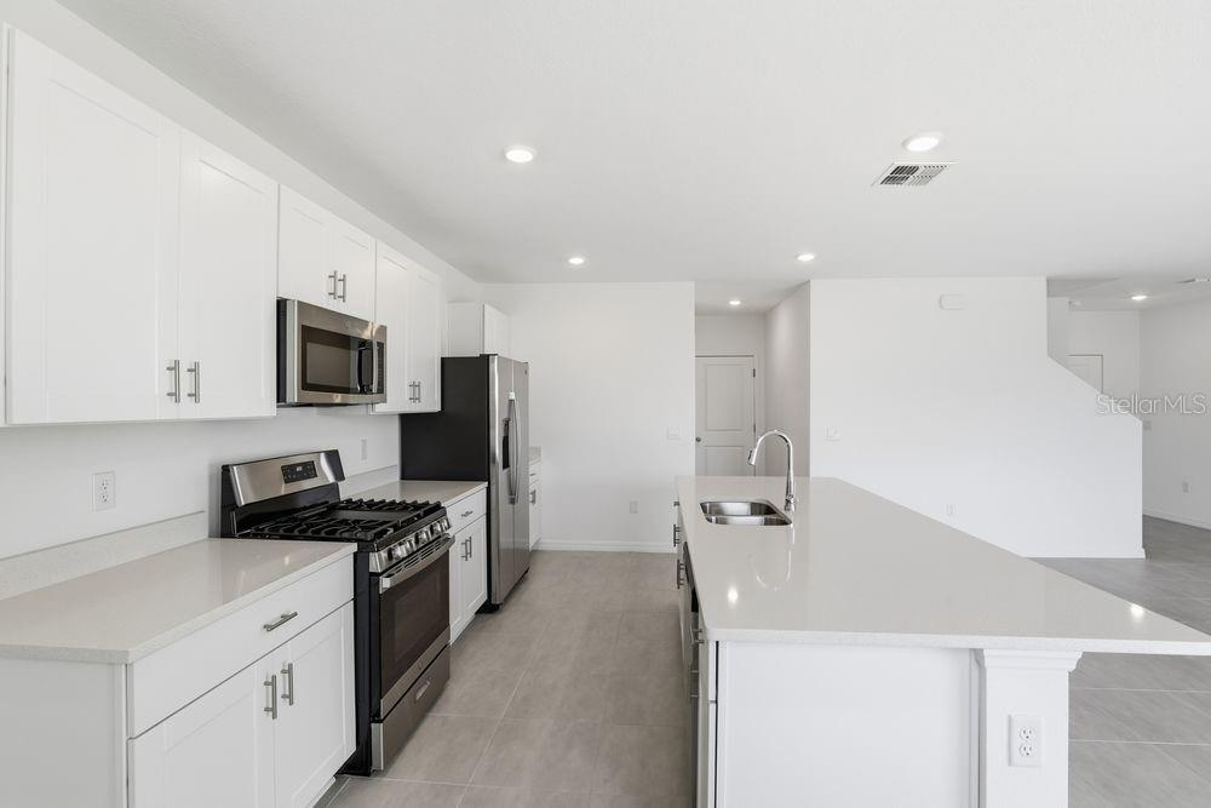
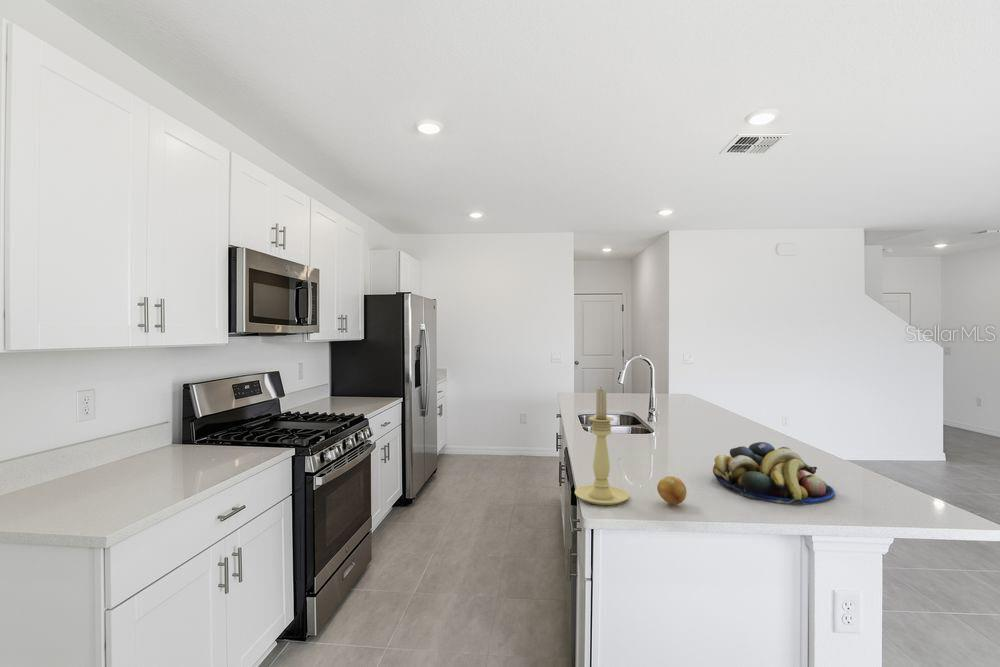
+ candle holder (601, 441)
+ fruit bowl (772, 466)
+ fruit (672, 490)
